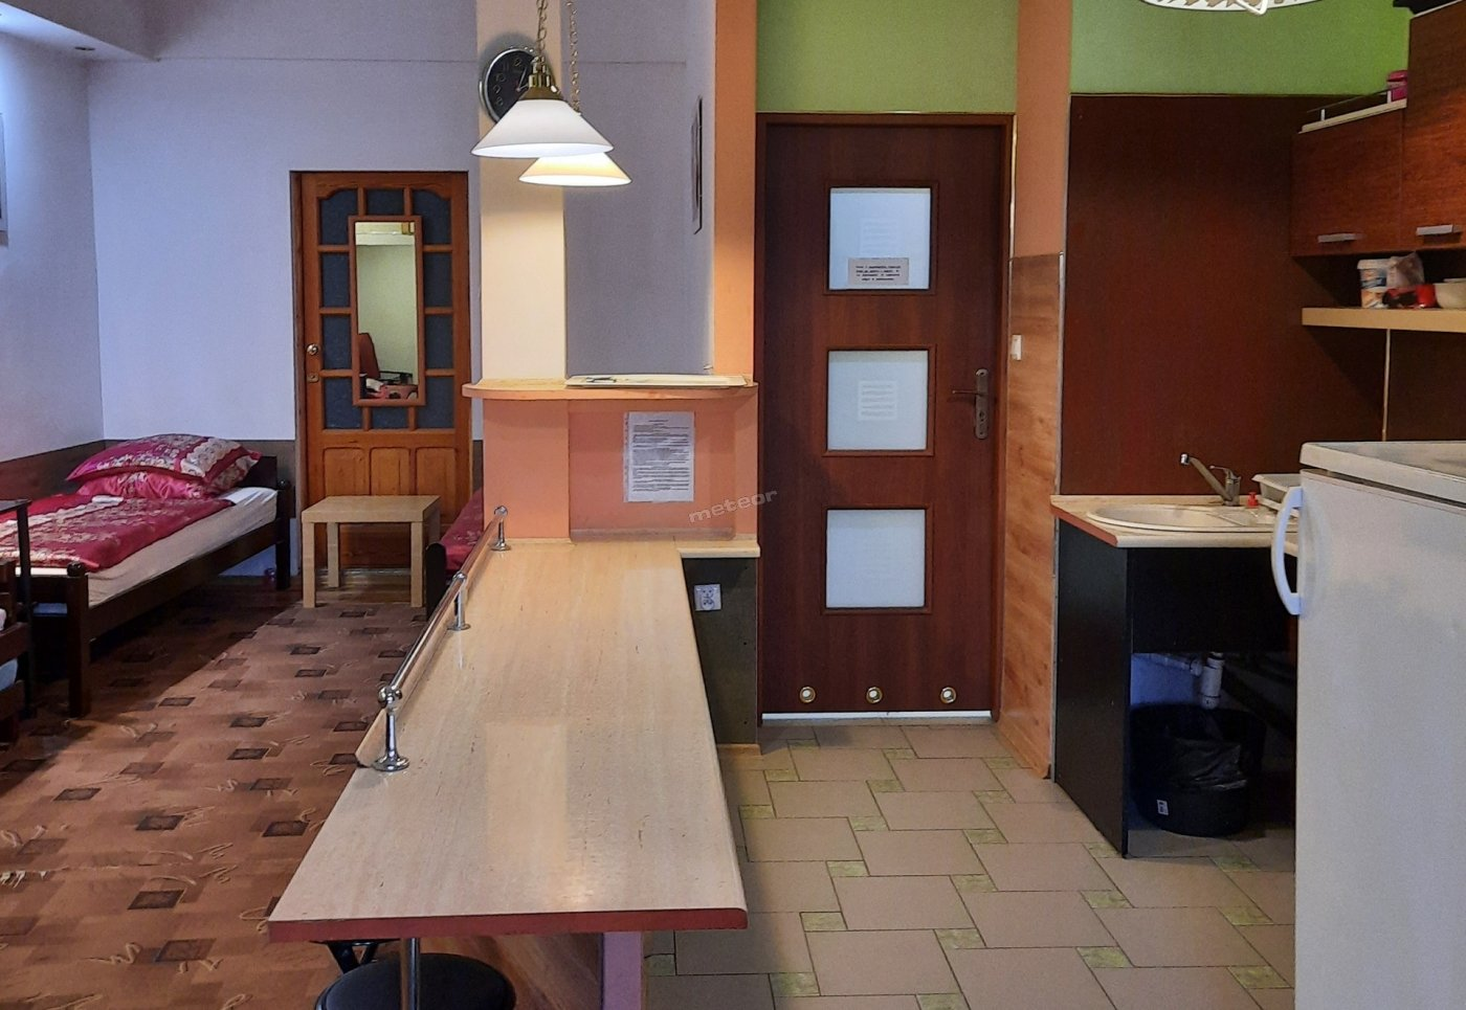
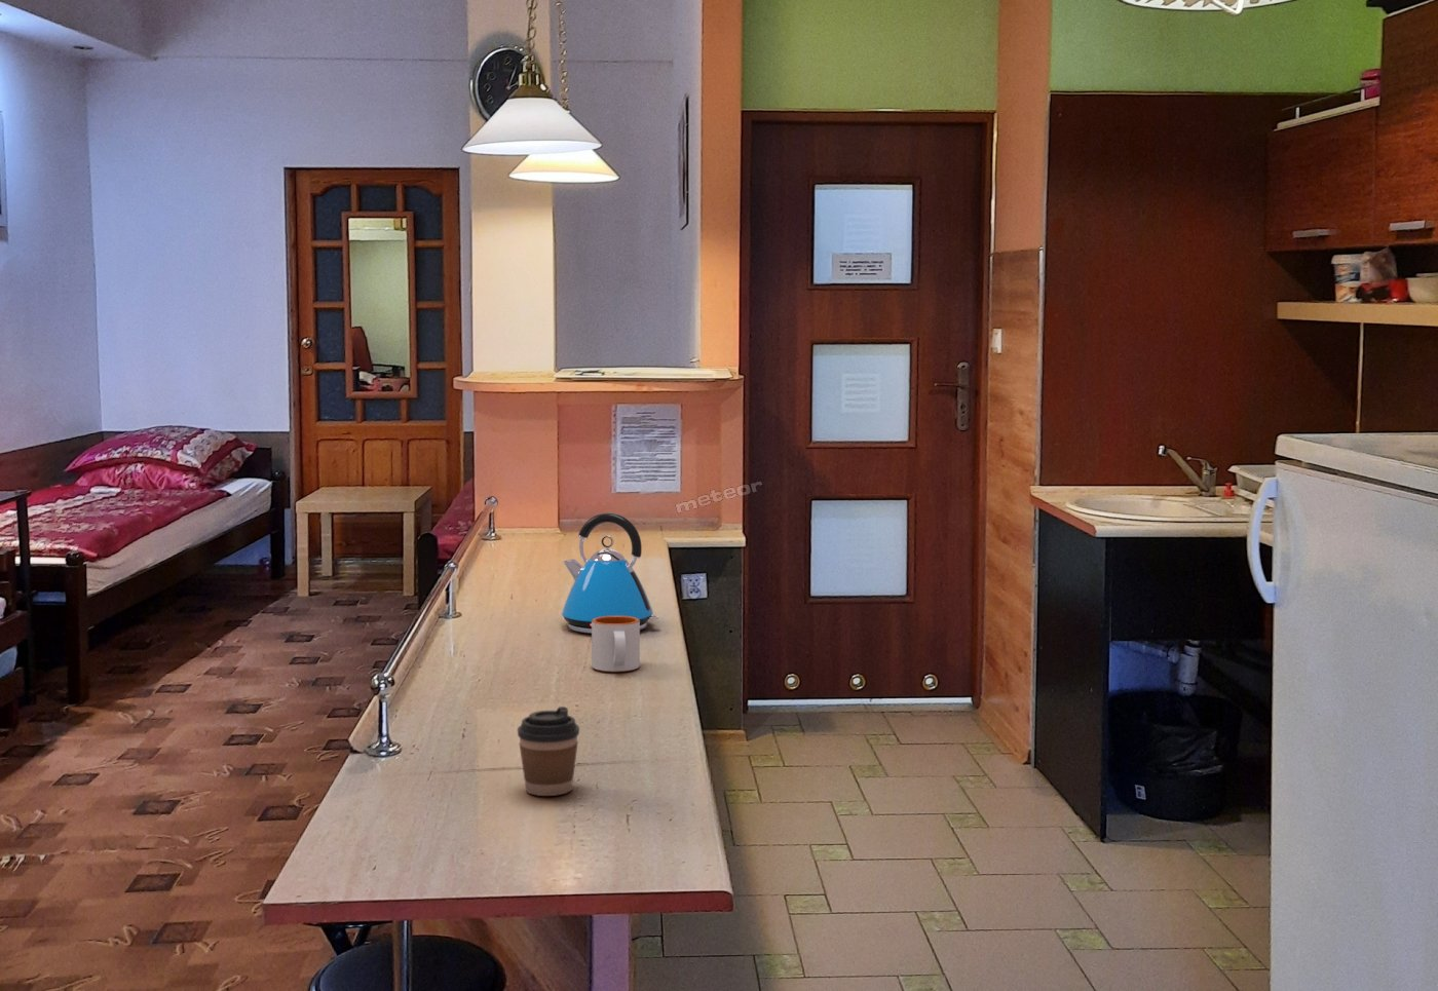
+ mug (616, 645)
+ coffee cup (549, 748)
+ kettle (610, 569)
